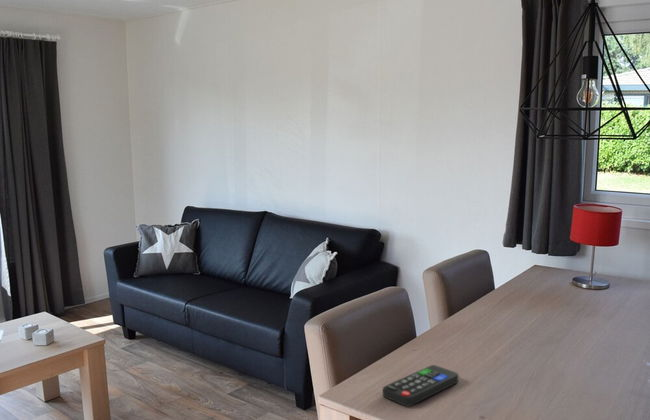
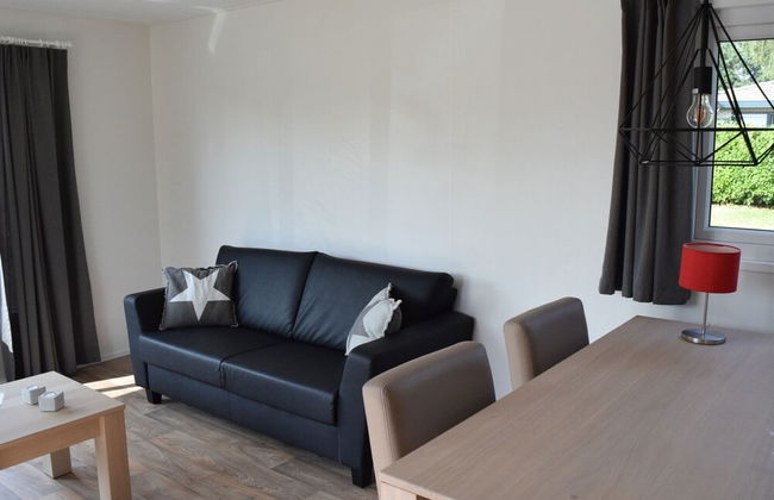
- remote control (421, 383)
